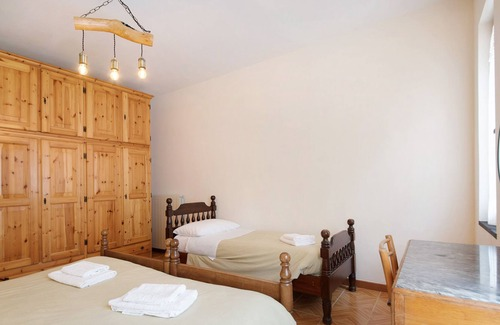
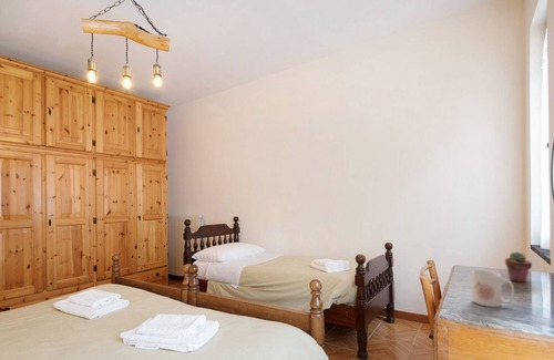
+ mug (492, 288)
+ potted succulent (517, 266)
